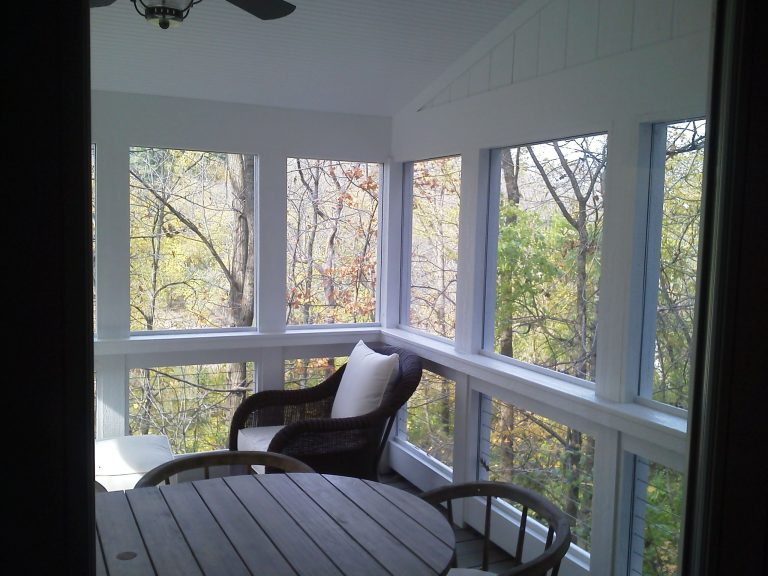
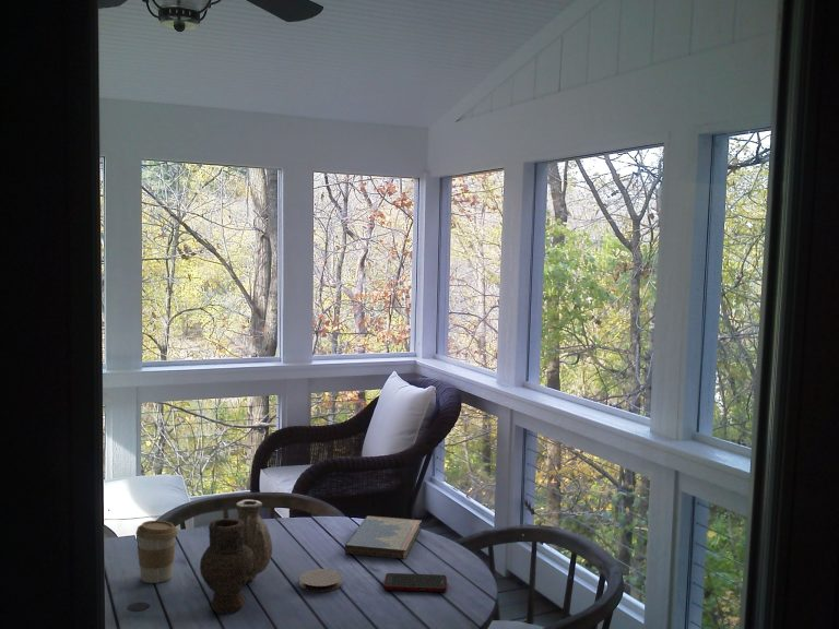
+ hardcover book (385, 535)
+ coaster (320, 580)
+ vase (237, 551)
+ cell phone (415, 582)
+ coffee cup (156, 549)
